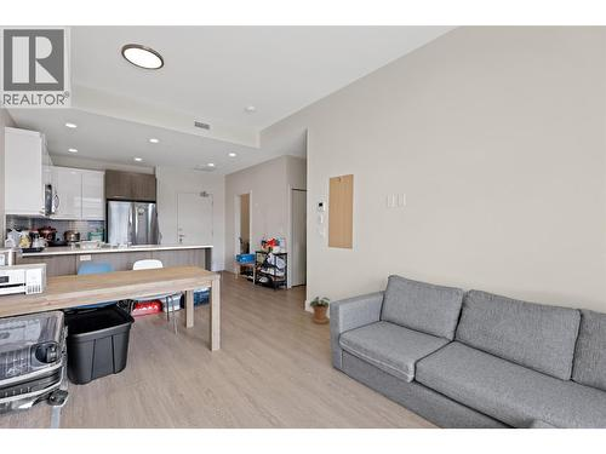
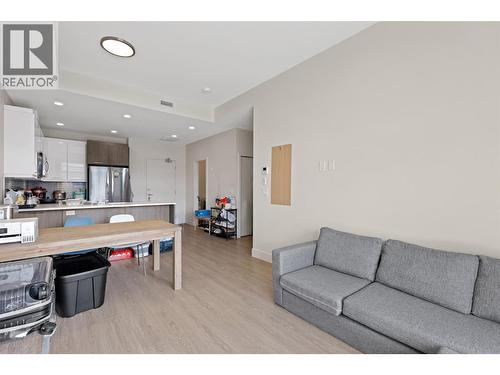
- potted plant (318, 309)
